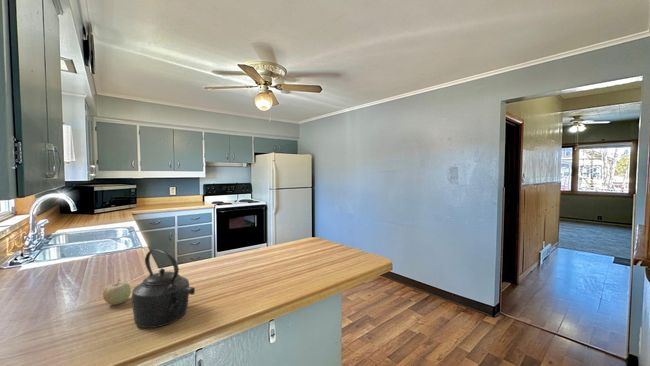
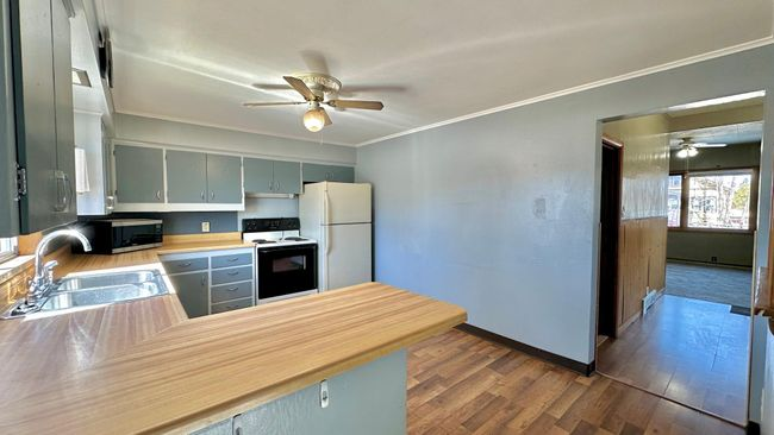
- fruit (117, 291)
- kettle (169, 285)
